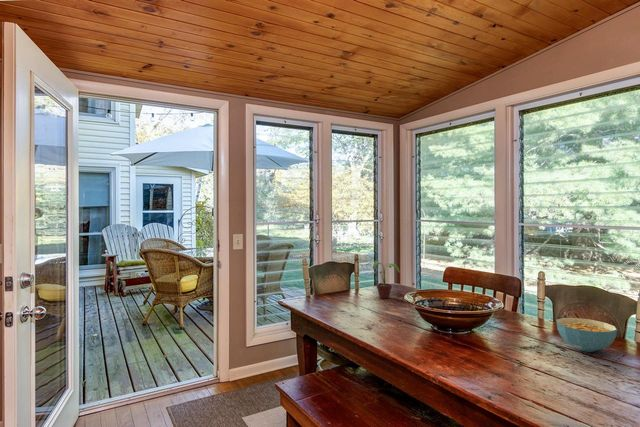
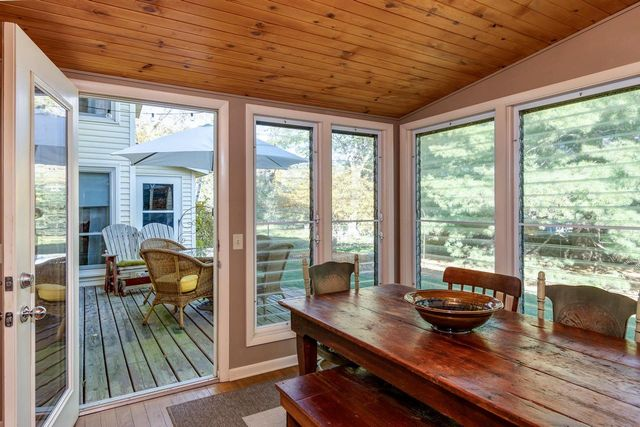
- cereal bowl (585, 336)
- potted plant (382, 278)
